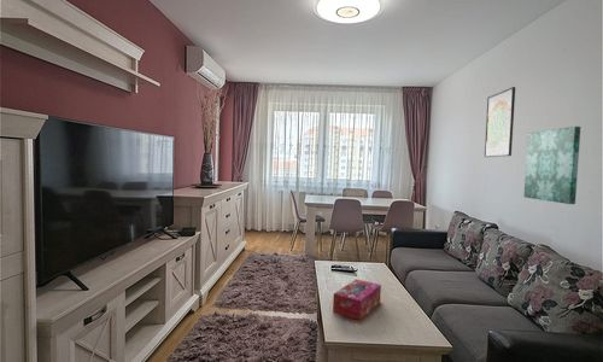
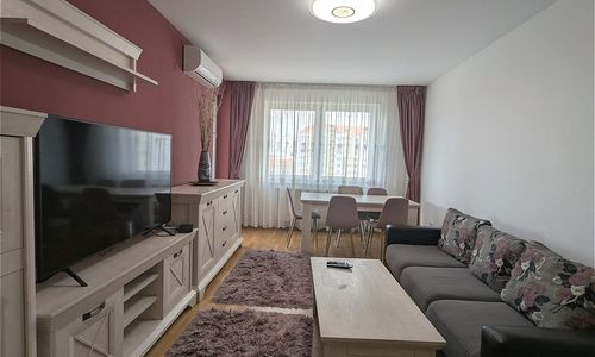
- wall art (549, 165)
- tissue box (357, 297)
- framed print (498, 124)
